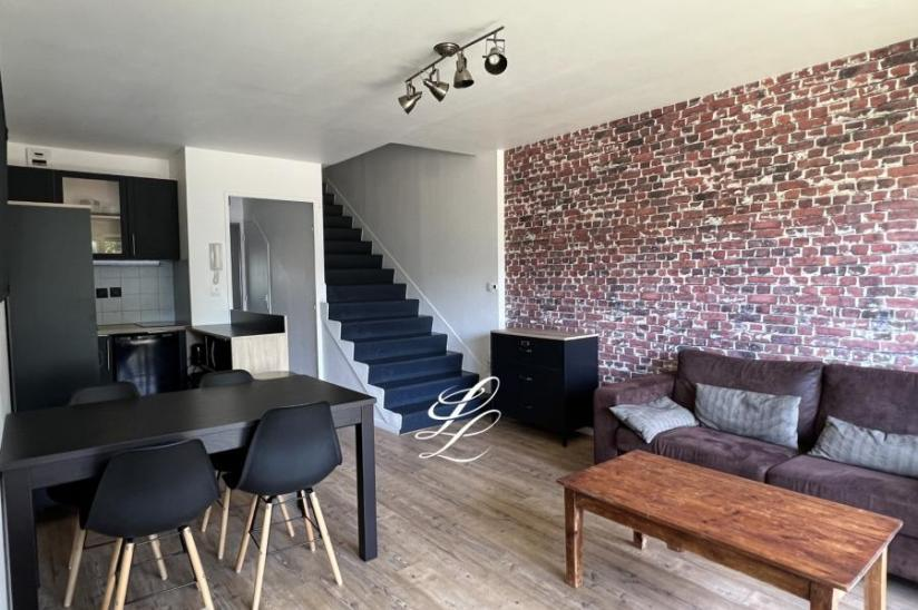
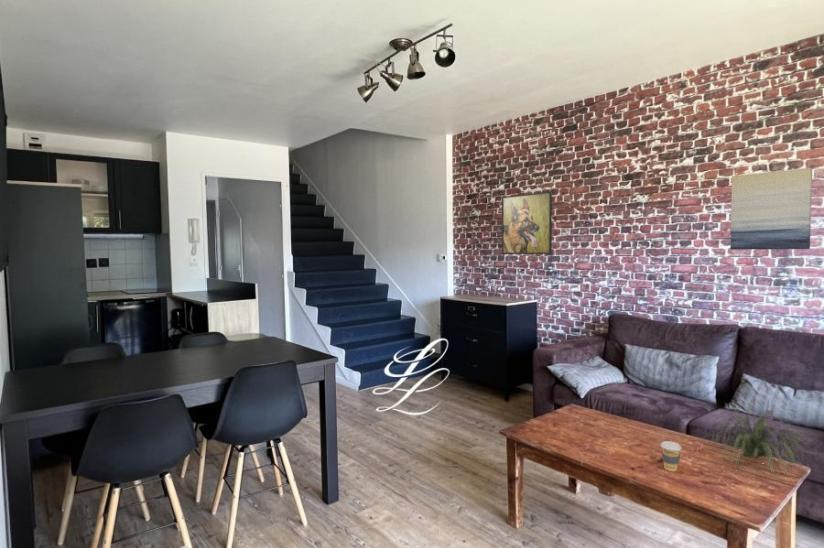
+ plant (748, 434)
+ wall art (769, 211)
+ coffee cup (670, 456)
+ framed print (525, 224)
